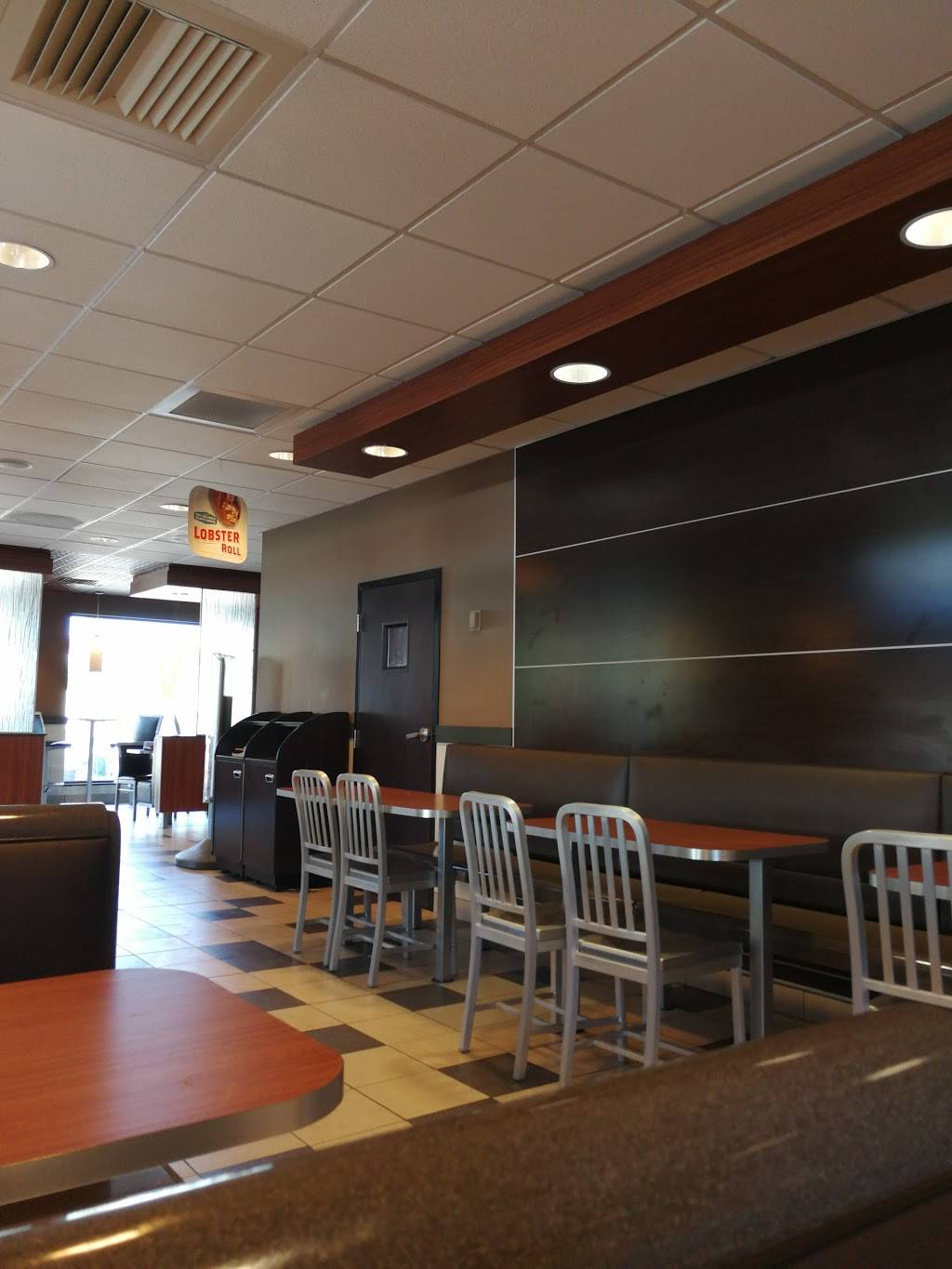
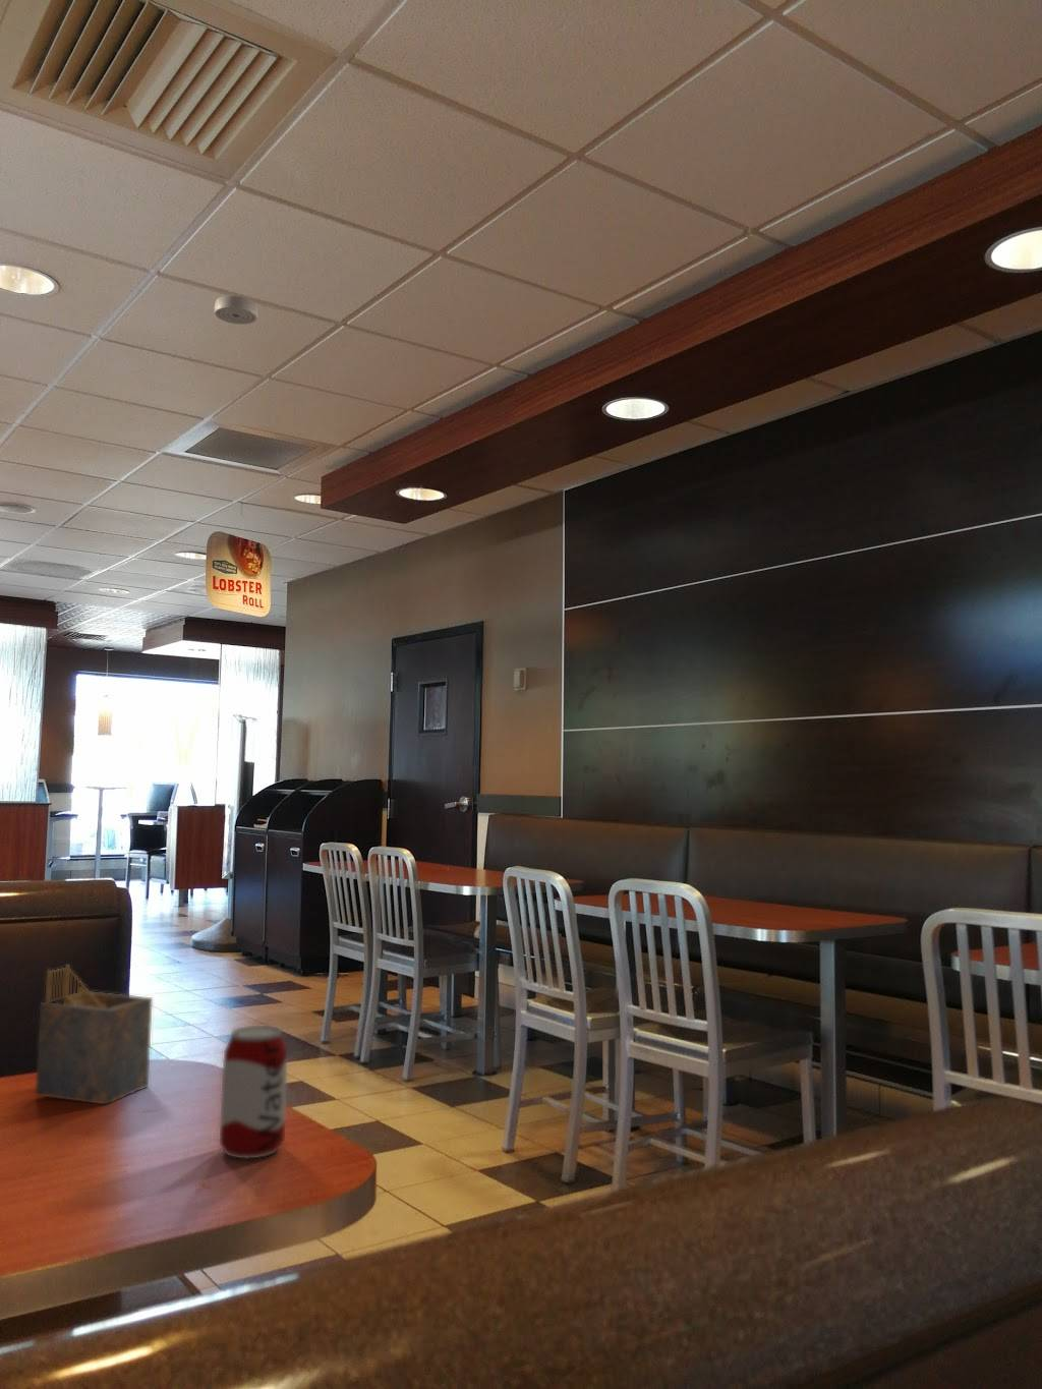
+ beverage can (253, 1090)
+ smoke detector (236, 310)
+ napkin holder (94, 1029)
